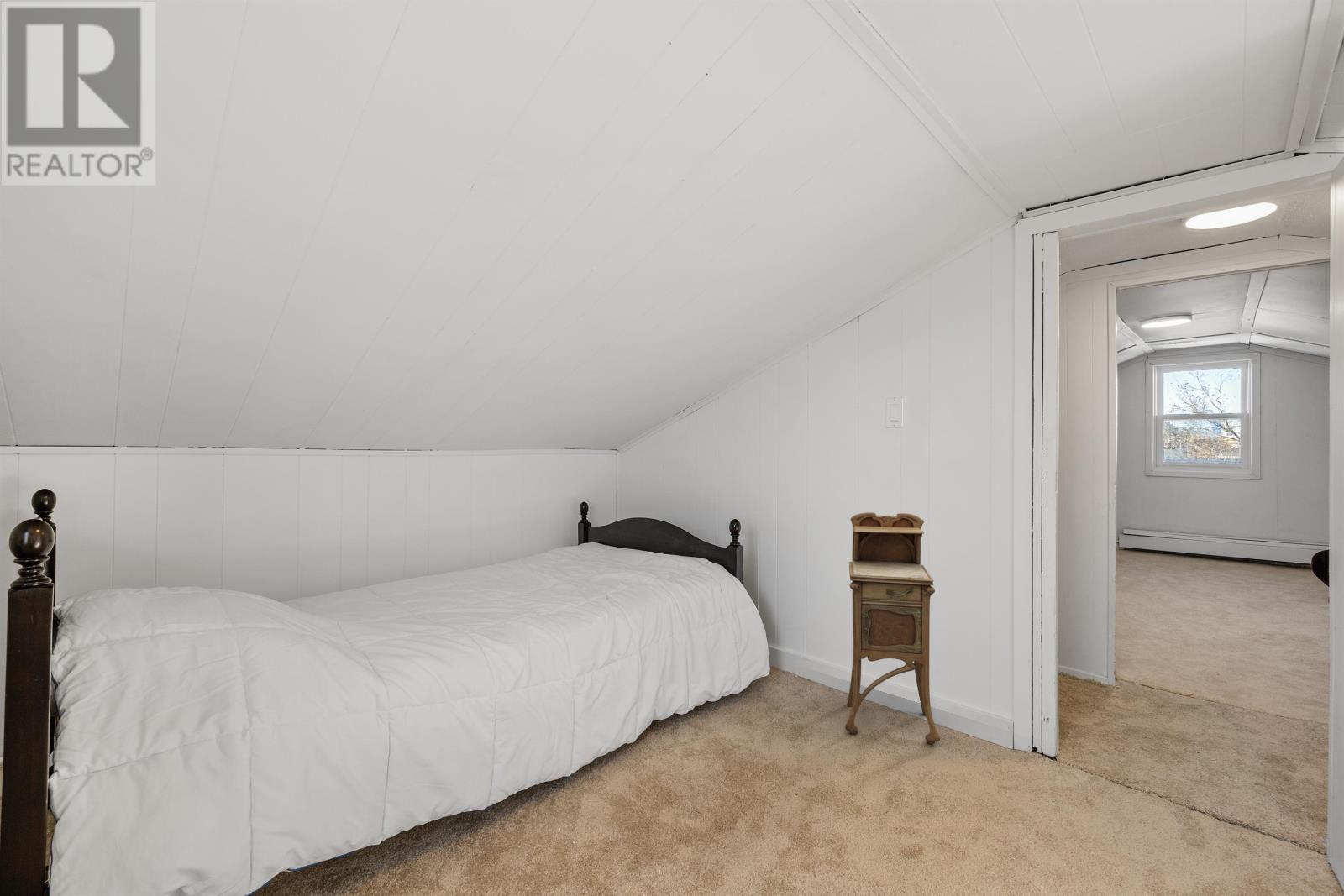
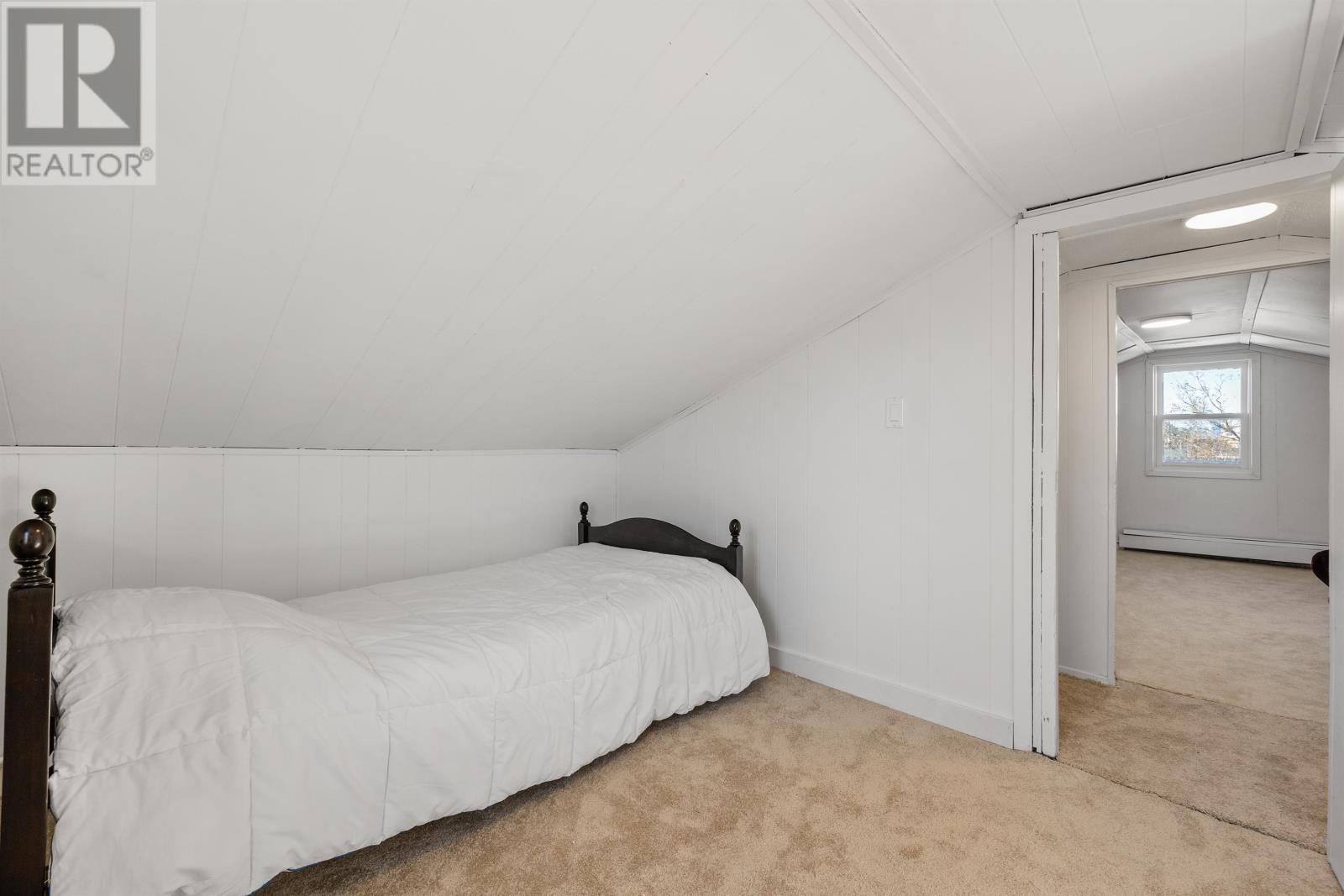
- nightstand (890, 620)
